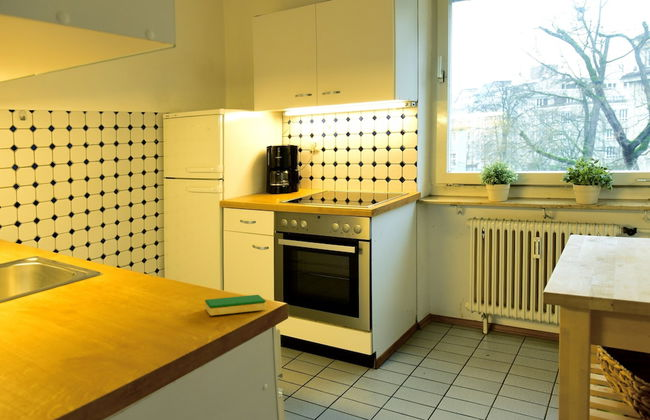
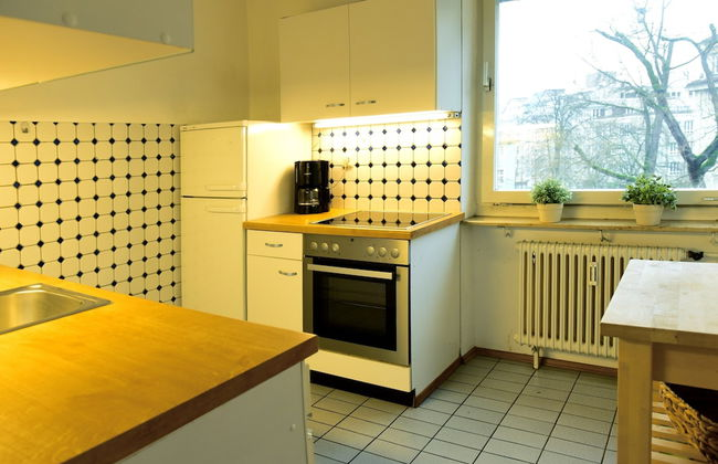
- dish sponge (235, 304)
